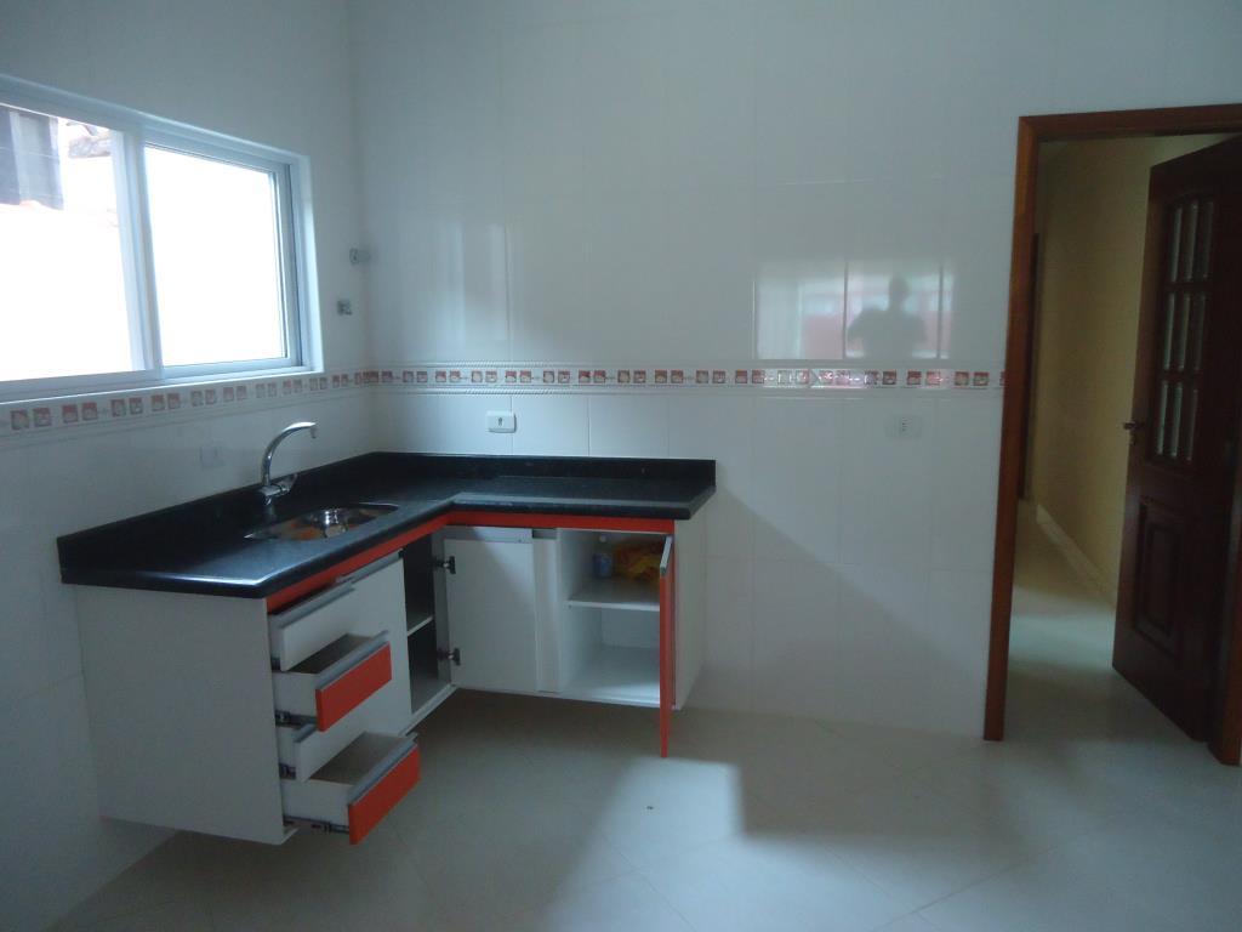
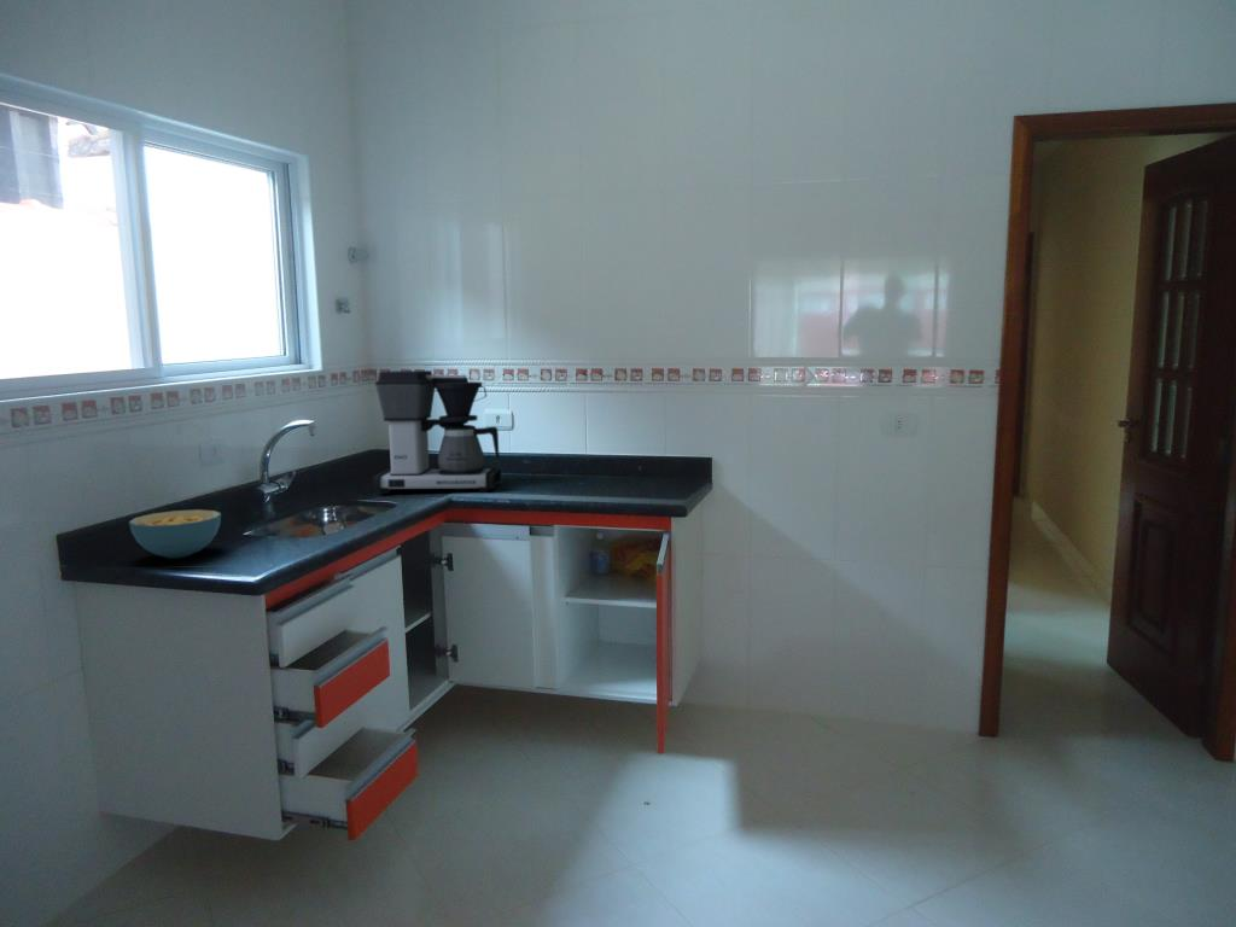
+ cereal bowl (177, 536)
+ coffee maker (442, 427)
